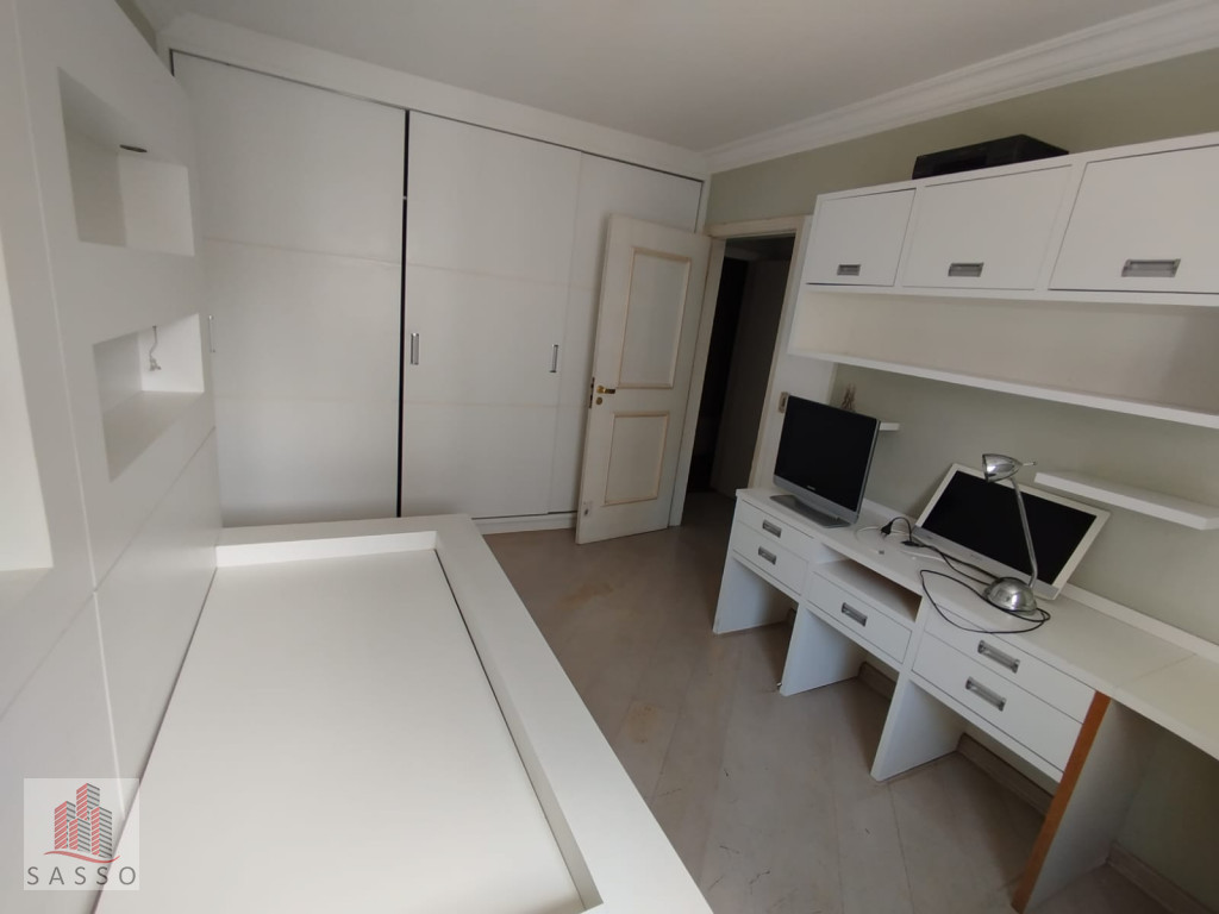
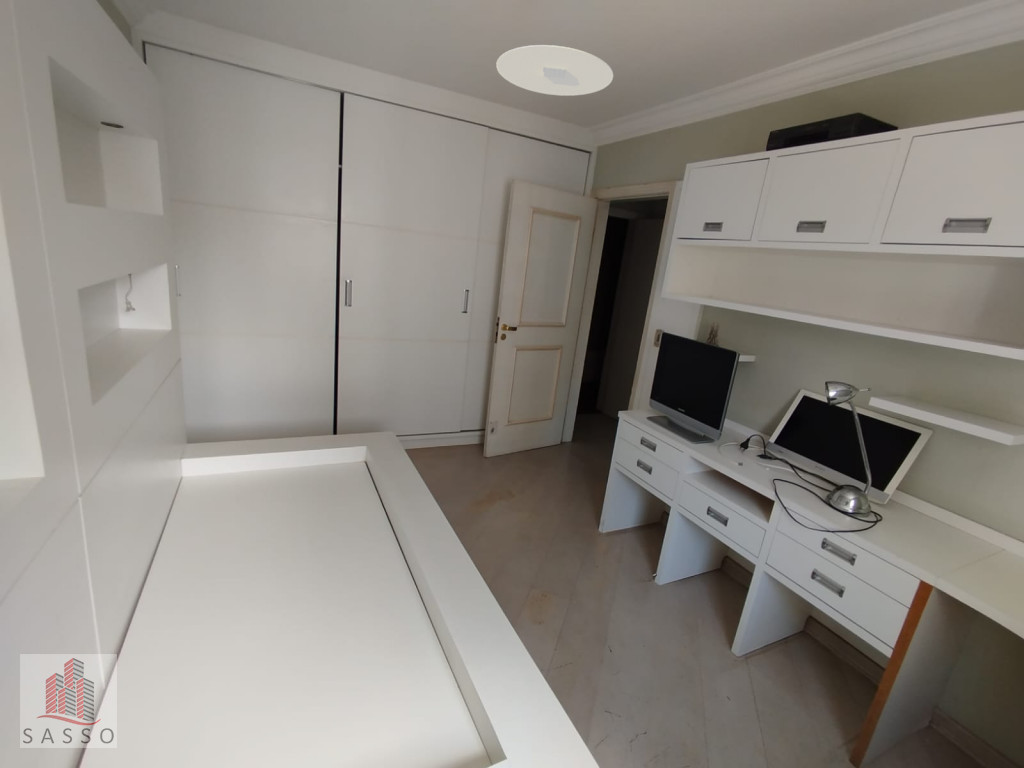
+ ceiling light (555, 66)
